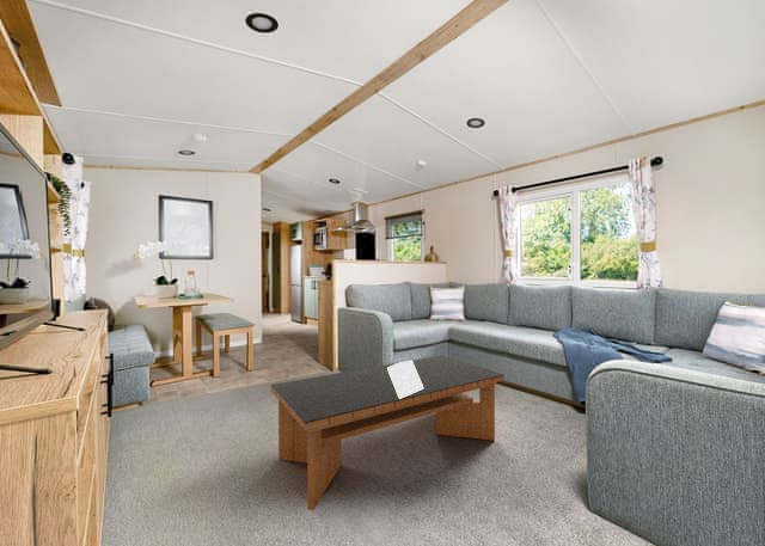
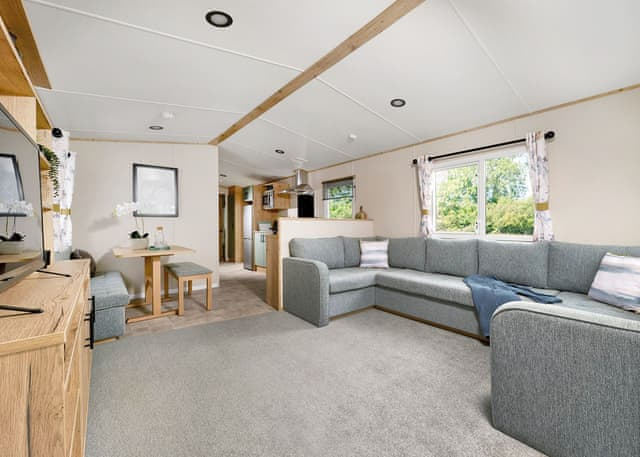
- coffee table (392, 413)
